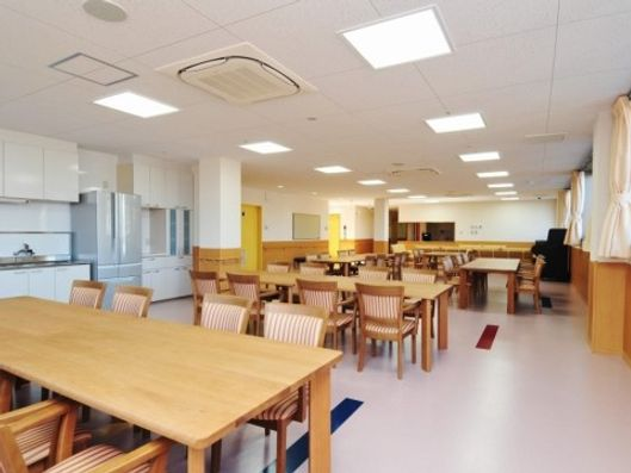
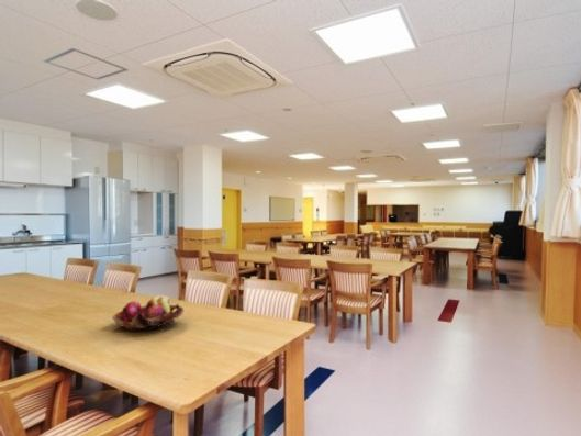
+ fruit basket (150, 311)
